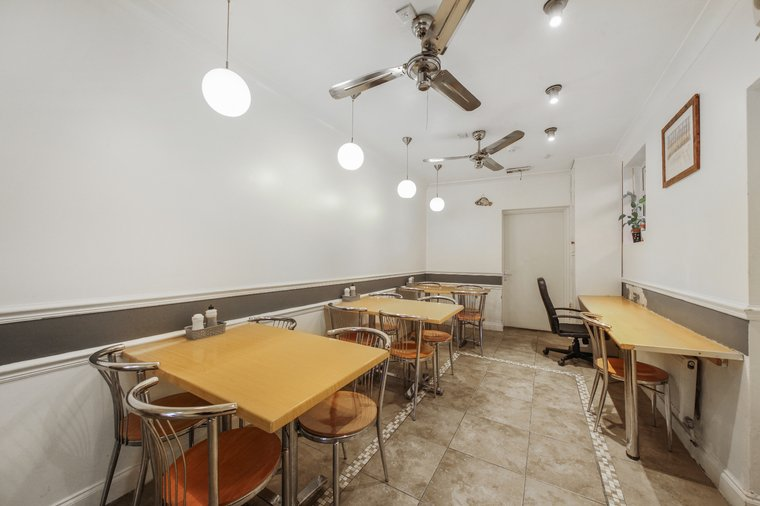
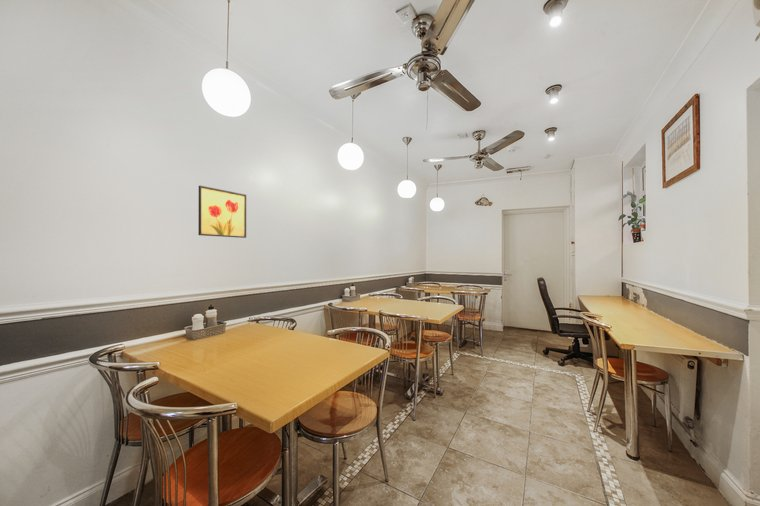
+ wall art (223, 213)
